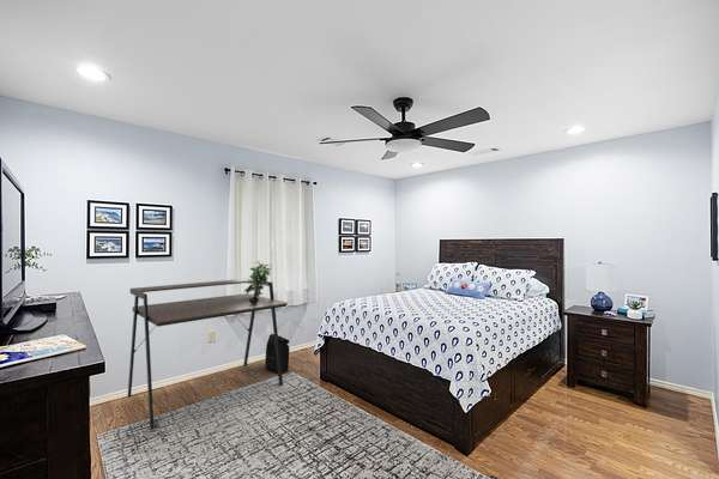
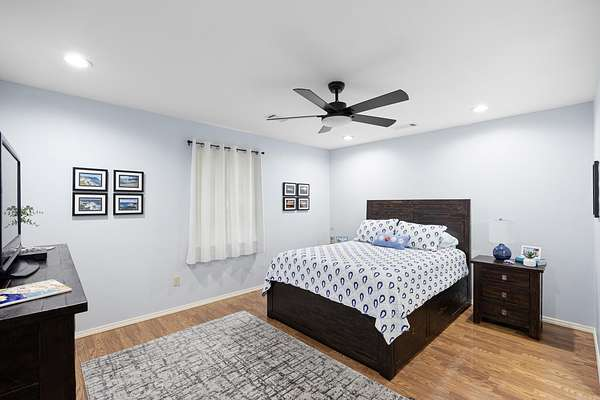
- backpack (274, 350)
- potted plant (258, 281)
- desk (204, 319)
